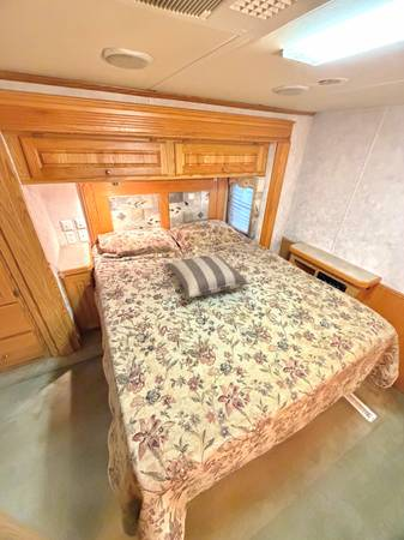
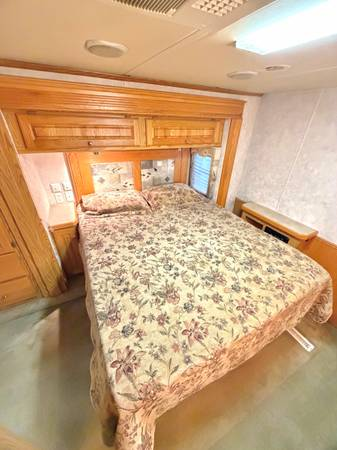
- pillow (205, 272)
